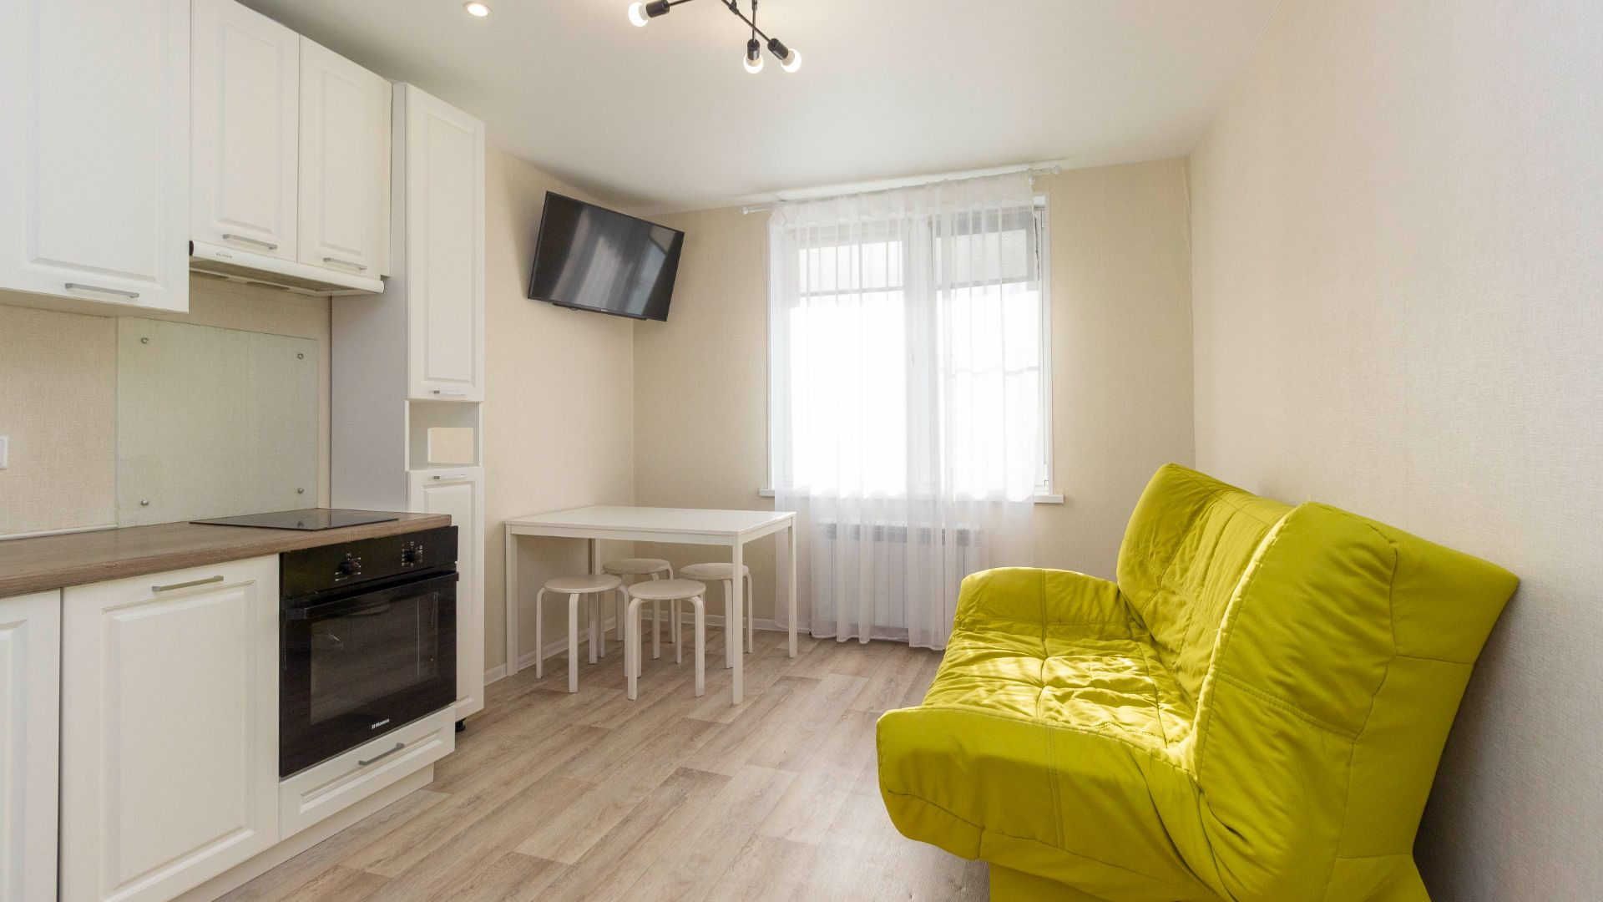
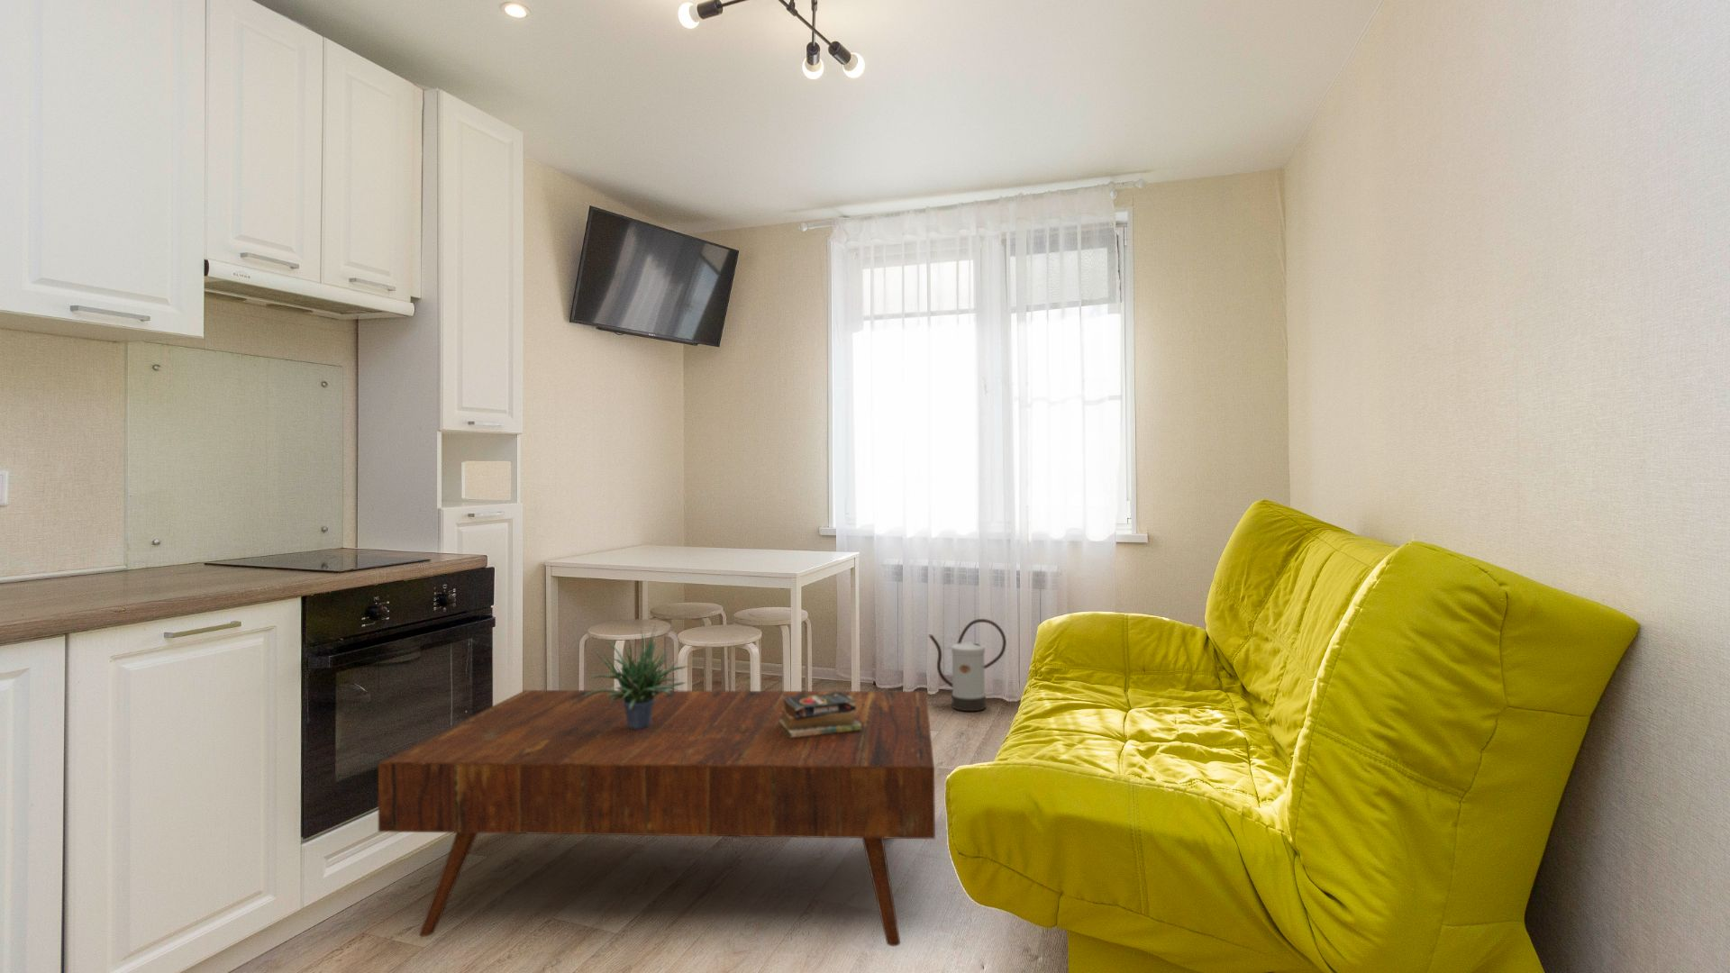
+ books (819, 713)
+ watering can (967, 662)
+ potted plant (634, 672)
+ coffee table (695, 795)
